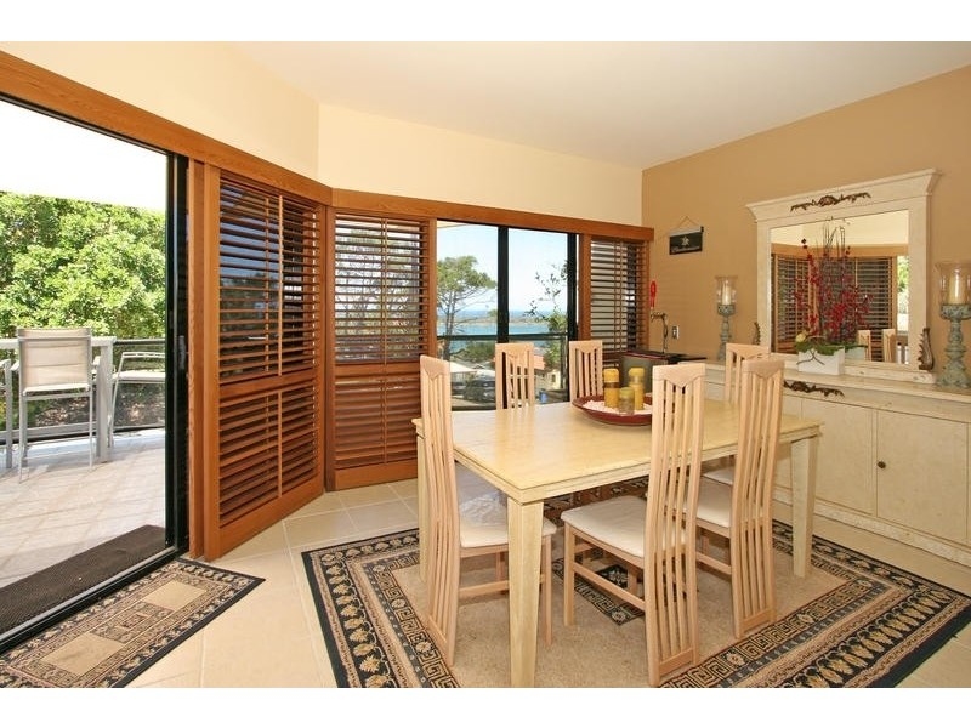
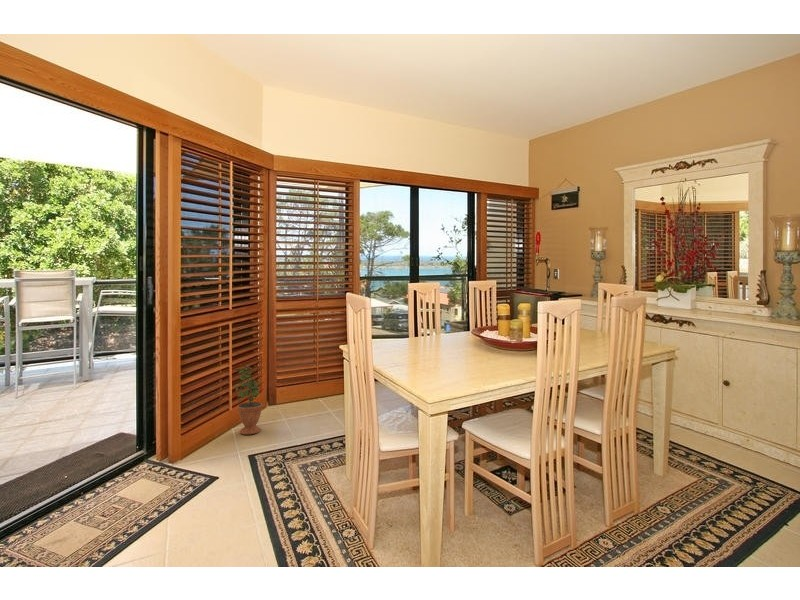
+ potted plant (246, 397)
